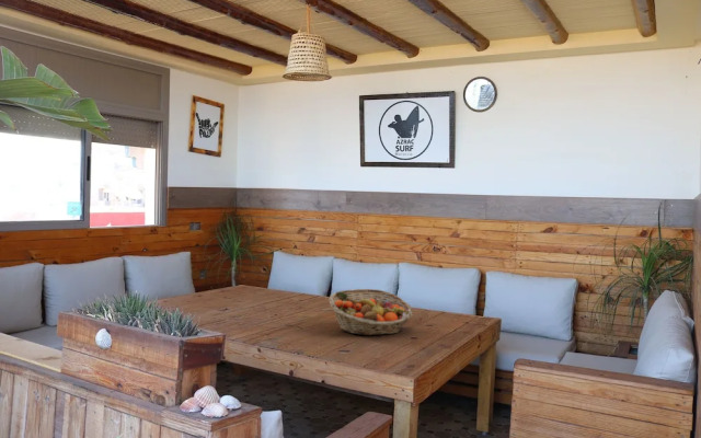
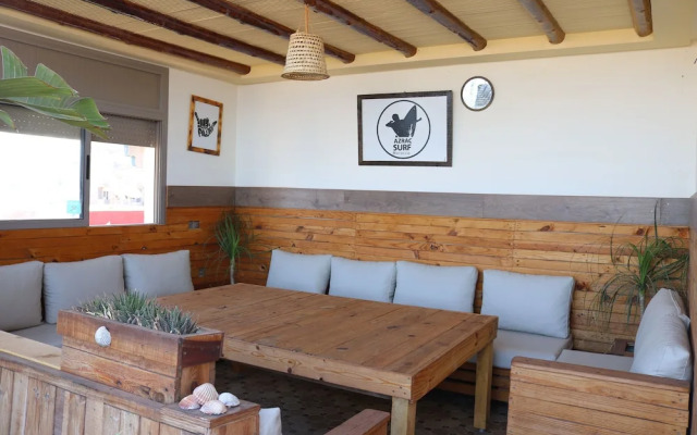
- fruit basket (370, 311)
